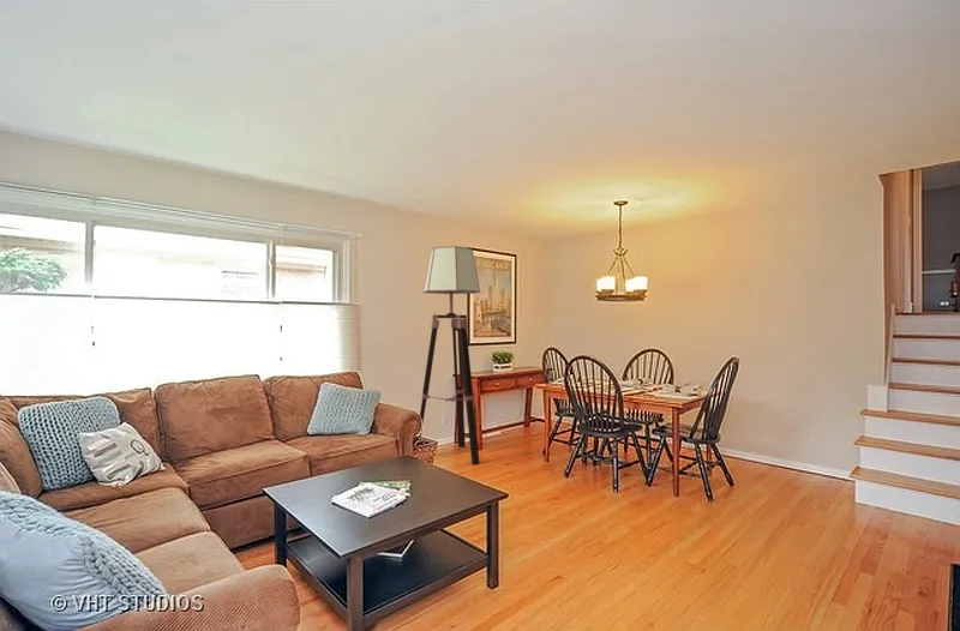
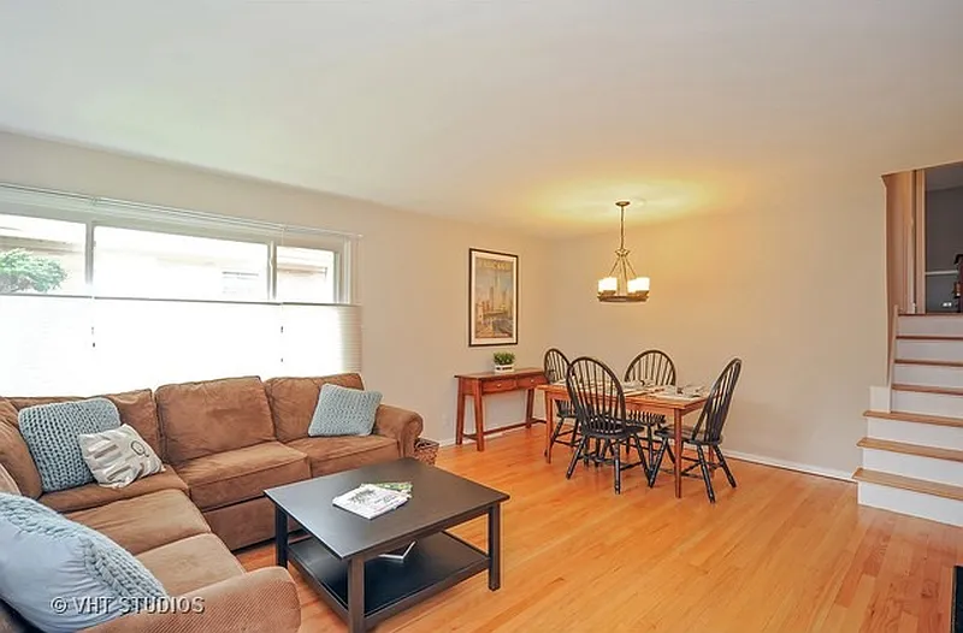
- floor lamp (454, 351)
